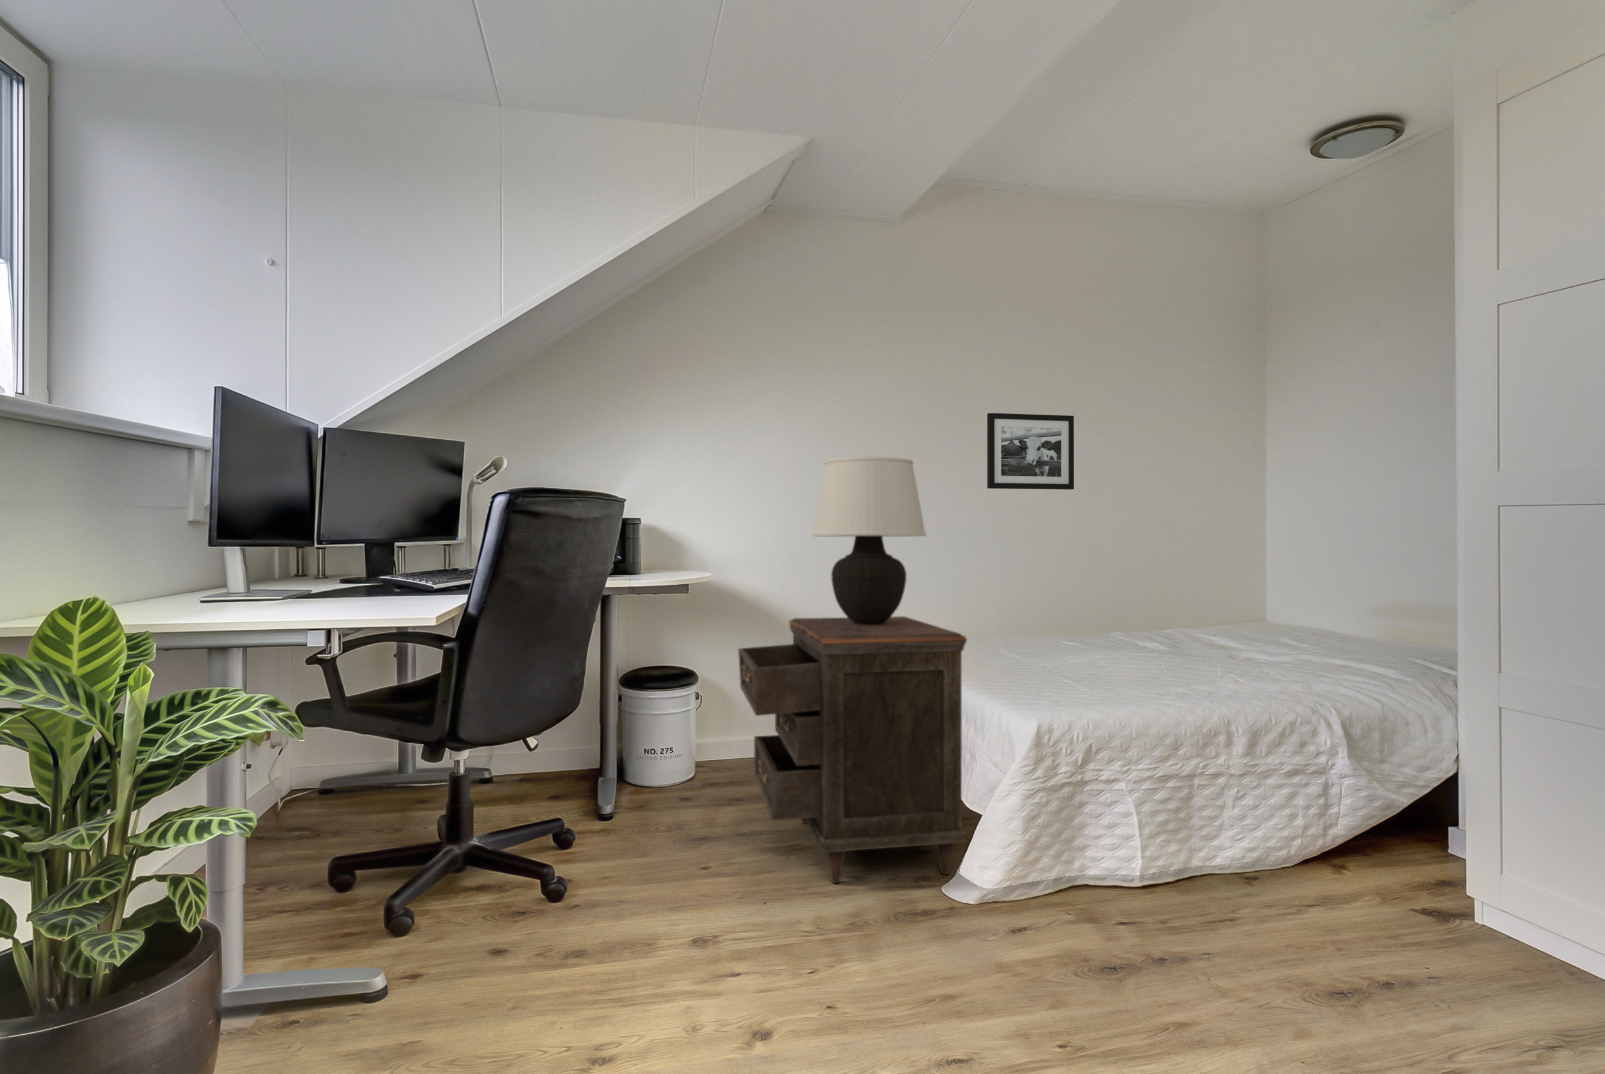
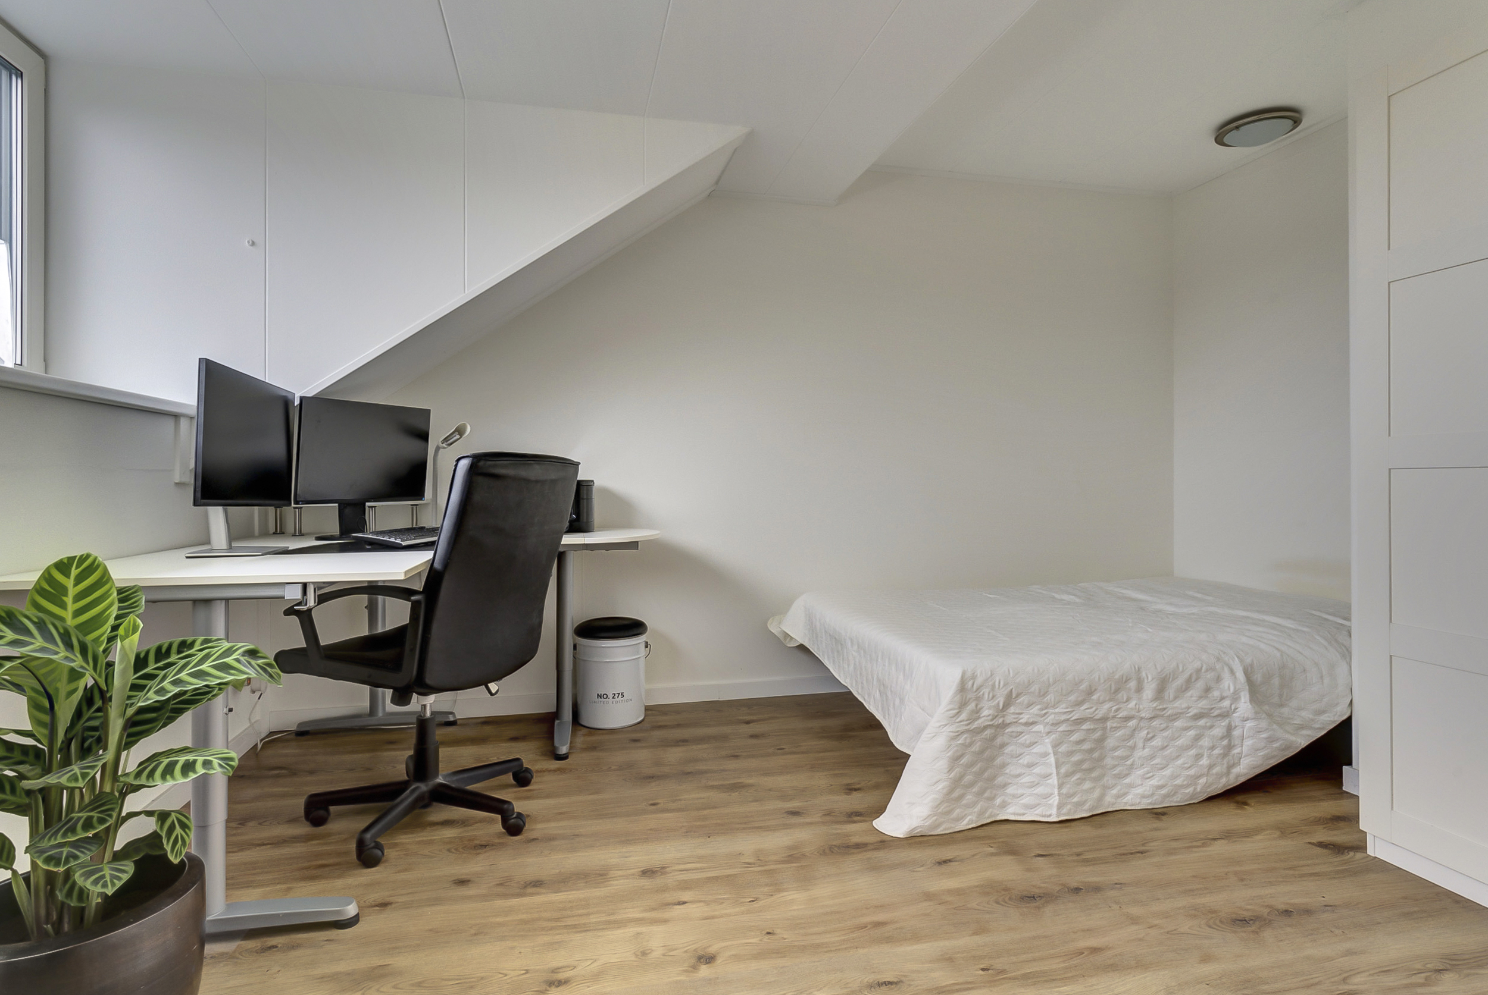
- table lamp (869, 539)
- picture frame (1031, 452)
- nightstand (840, 736)
